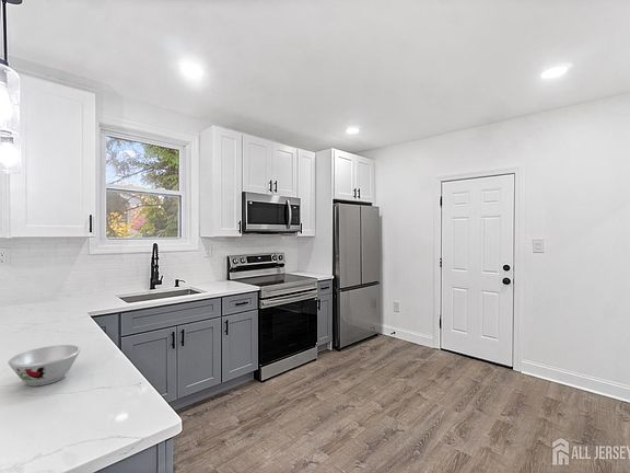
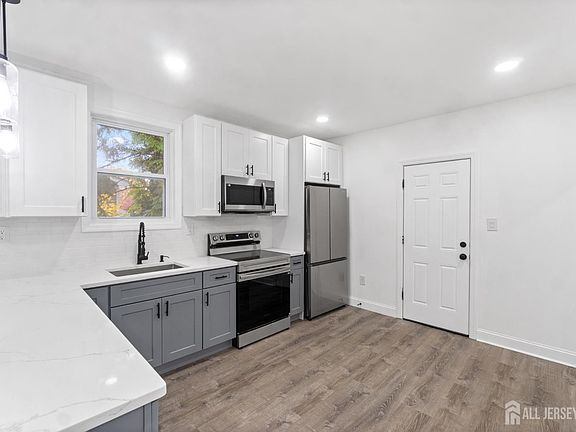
- bowl (46, 366)
